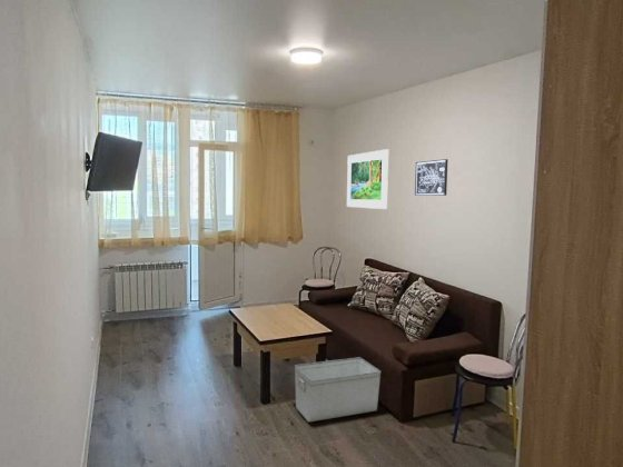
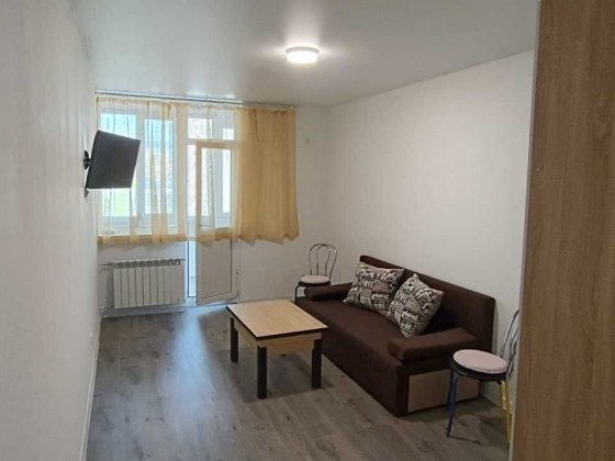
- storage bin (336, 388)
- wall art (429, 178)
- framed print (365, 180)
